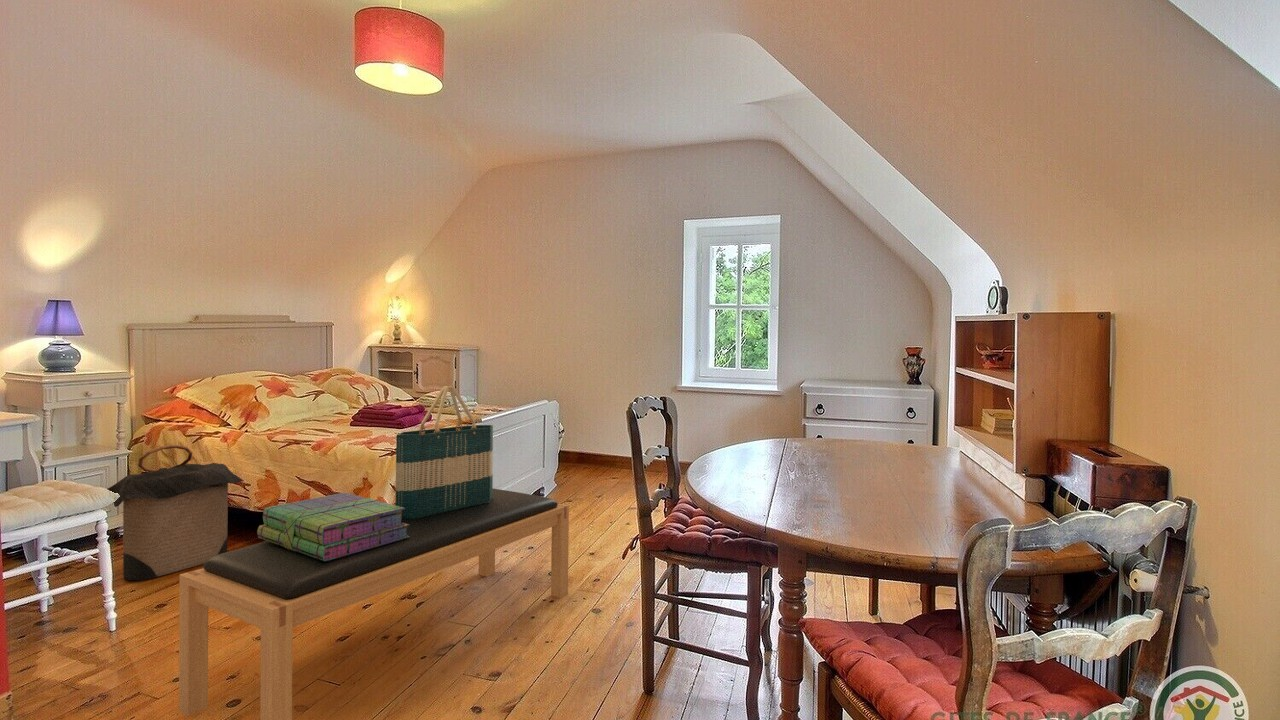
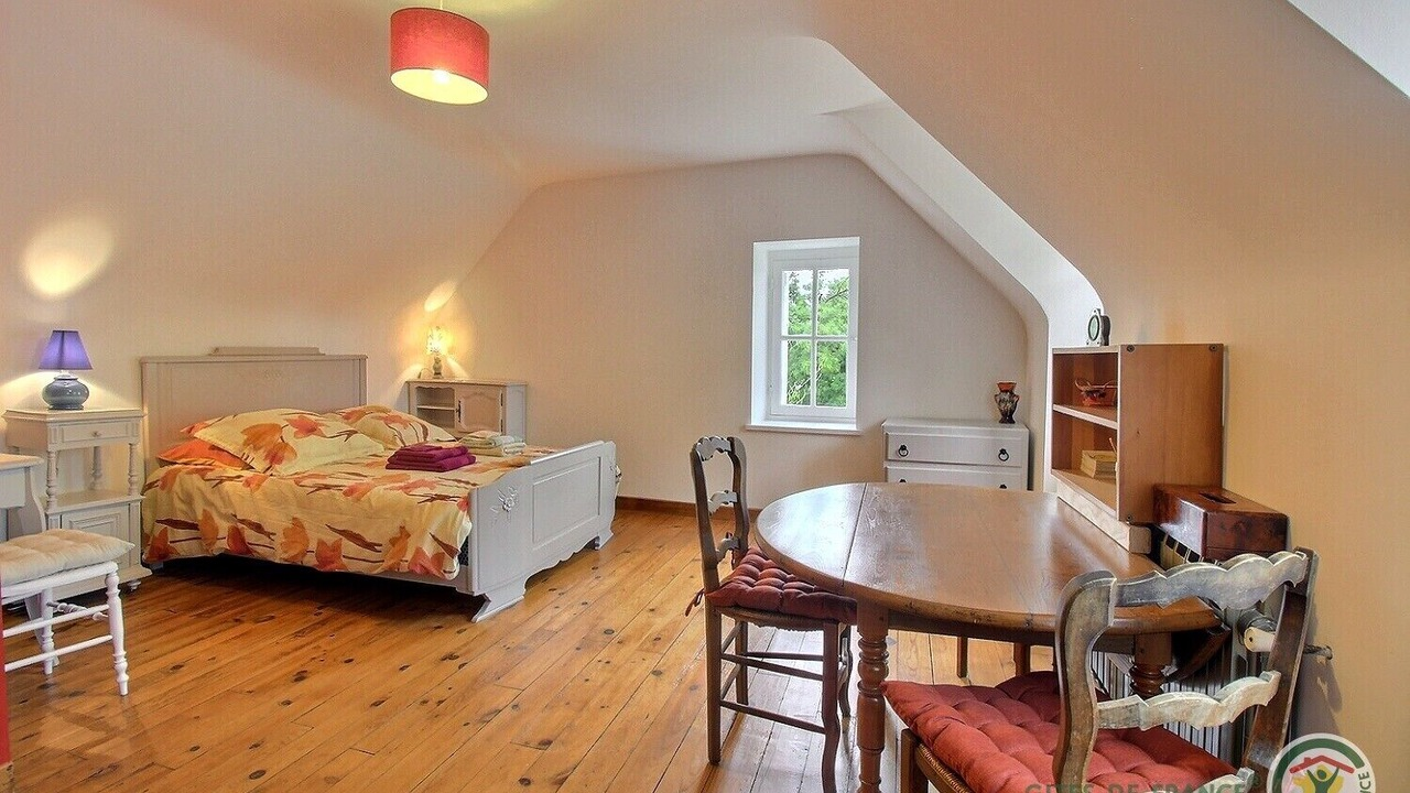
- stack of books (334, 522)
- tote bag (447, 446)
- bench (412, 580)
- laundry hamper (178, 503)
